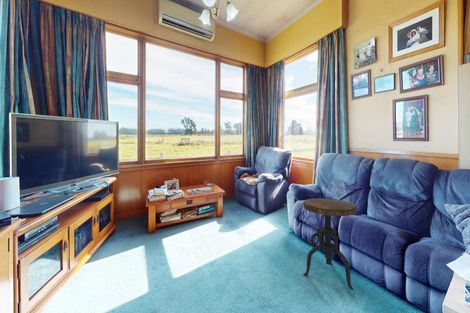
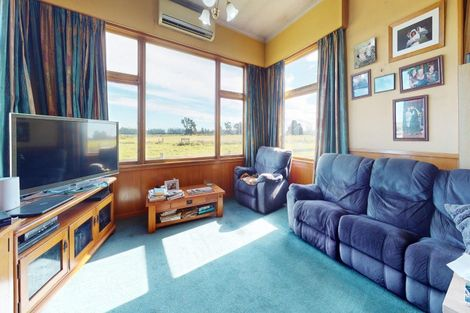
- side table (328, 239)
